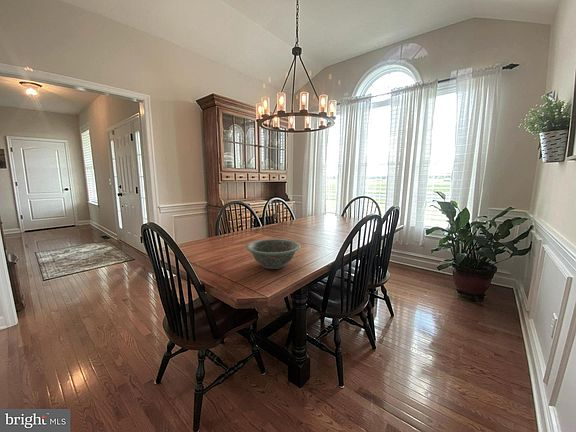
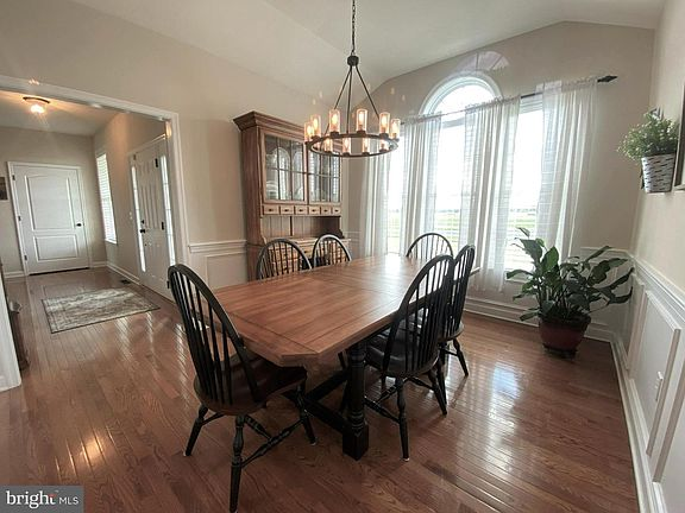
- decorative bowl (273, 255)
